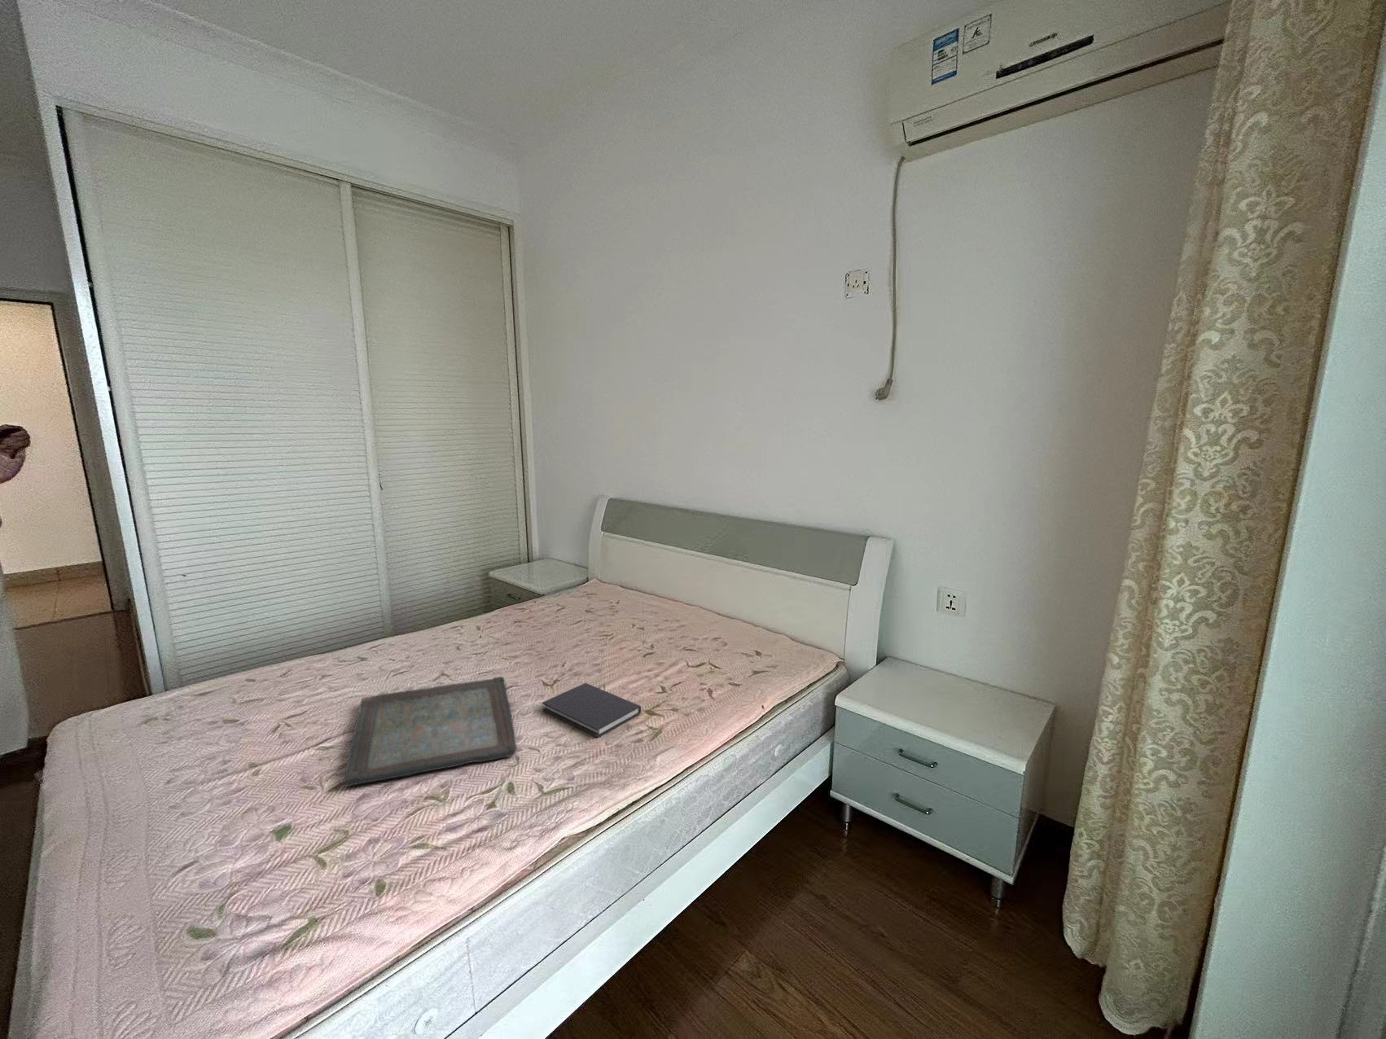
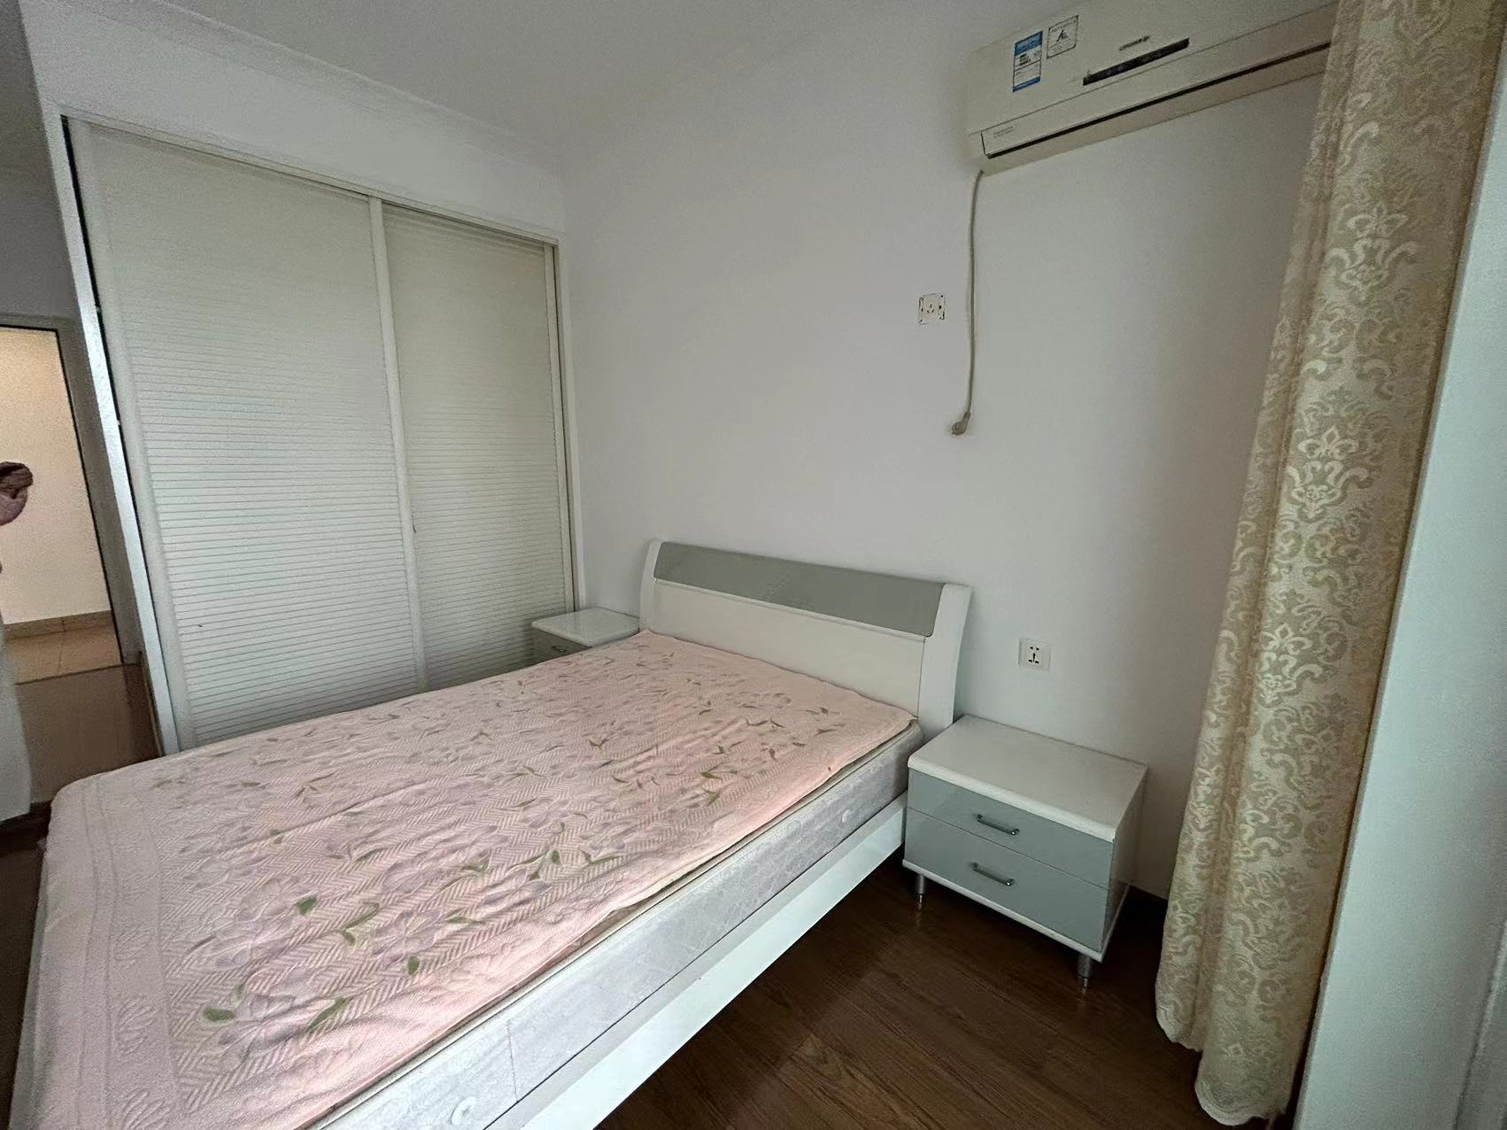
- diary (592, 707)
- serving tray (433, 724)
